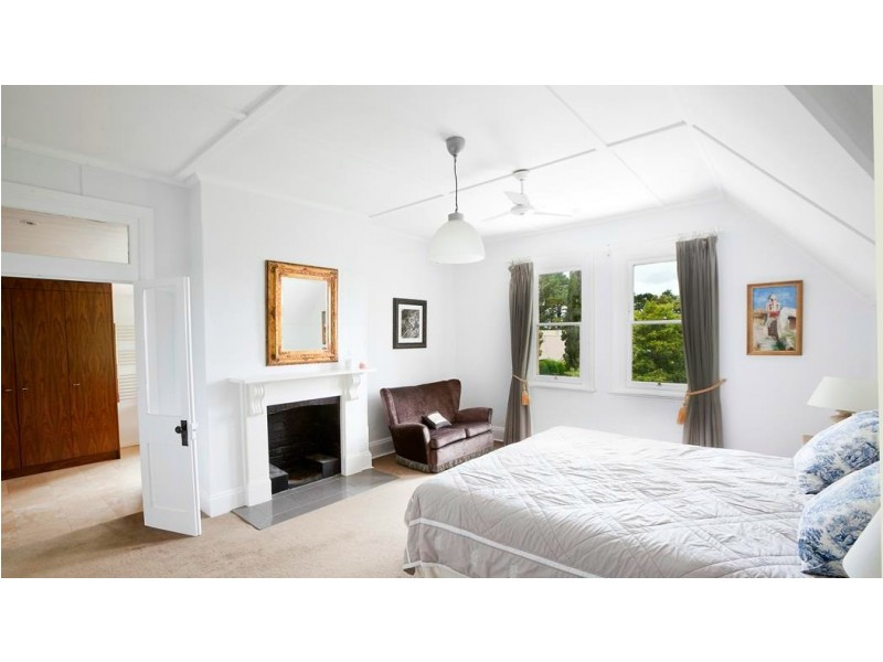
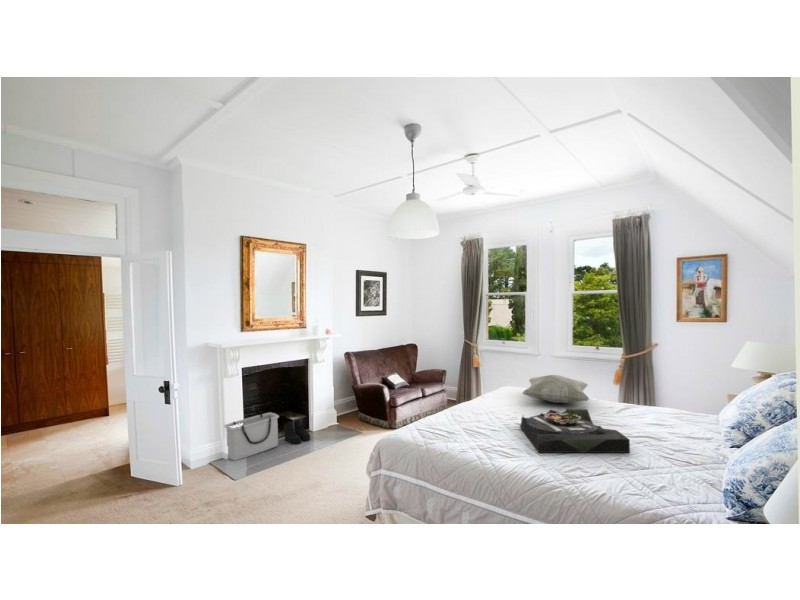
+ storage bin (253, 435)
+ serving tray (565, 420)
+ boots (296, 430)
+ decorative pillow (556, 388)
